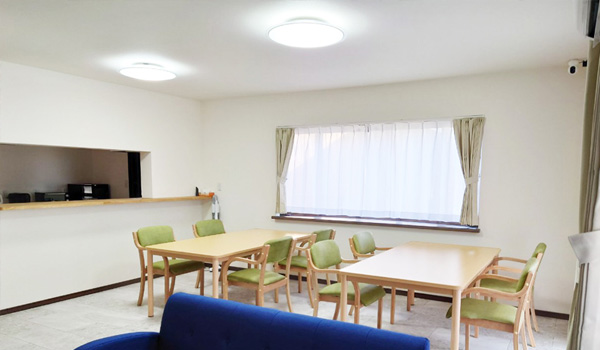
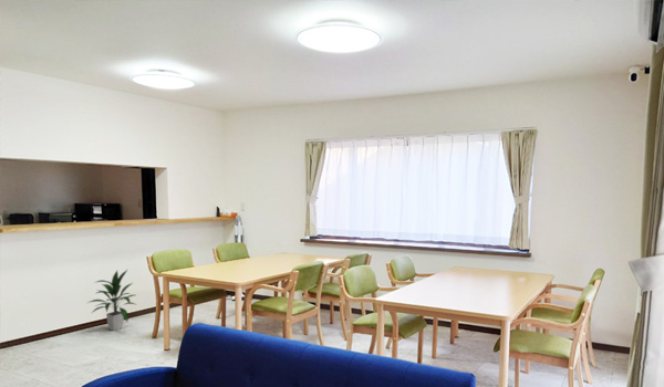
+ indoor plant (114, 300)
